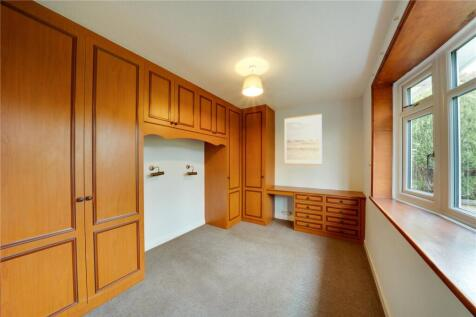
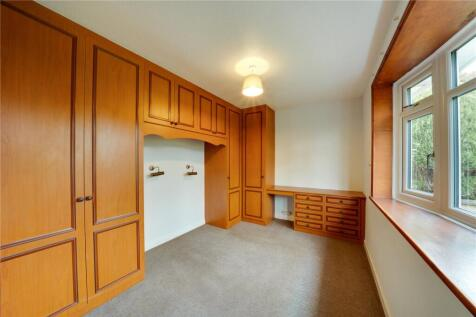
- wall art (302, 140)
